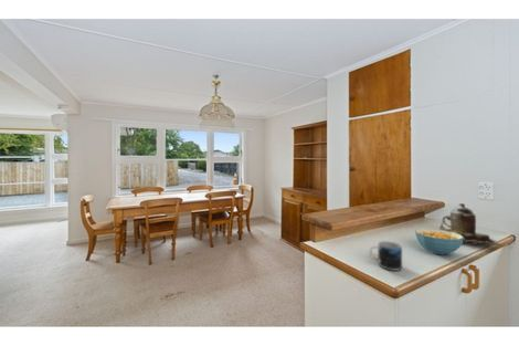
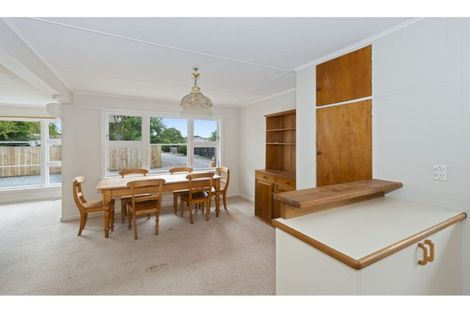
- mug (384, 255)
- cereal bowl (437, 242)
- teapot (466, 221)
